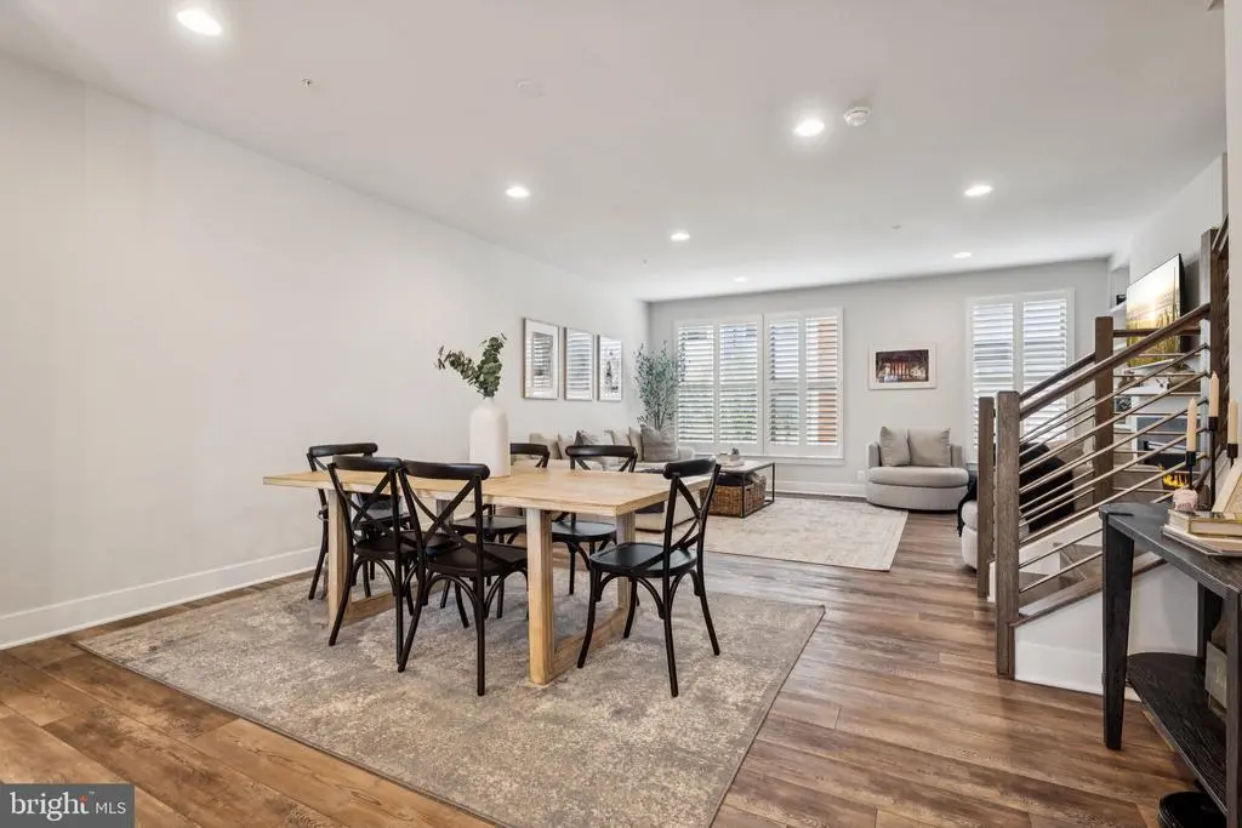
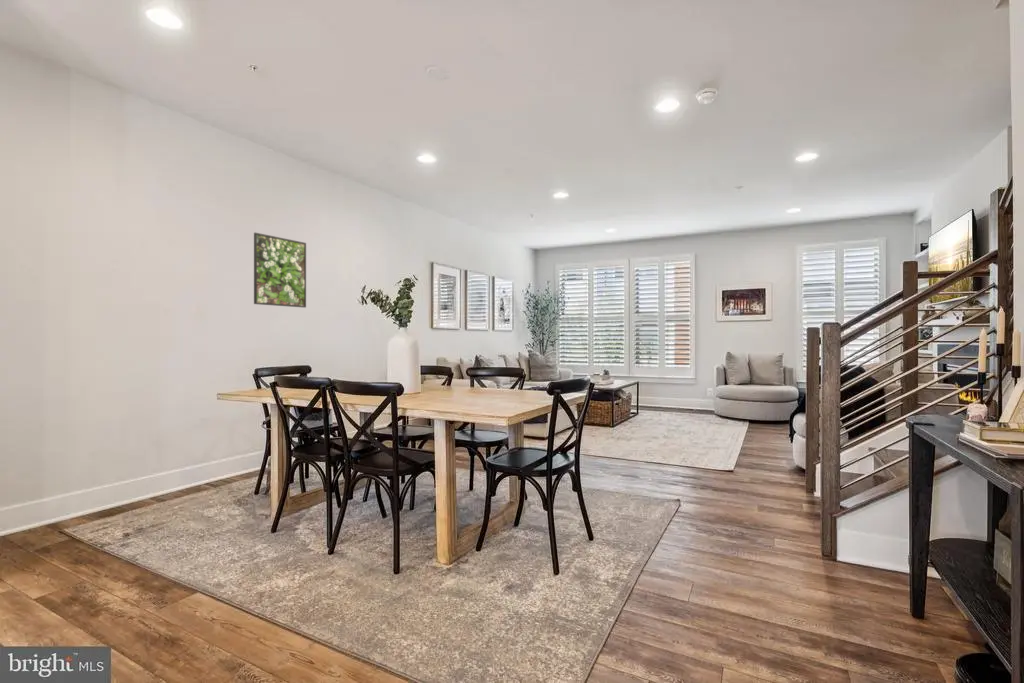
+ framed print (281, 271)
